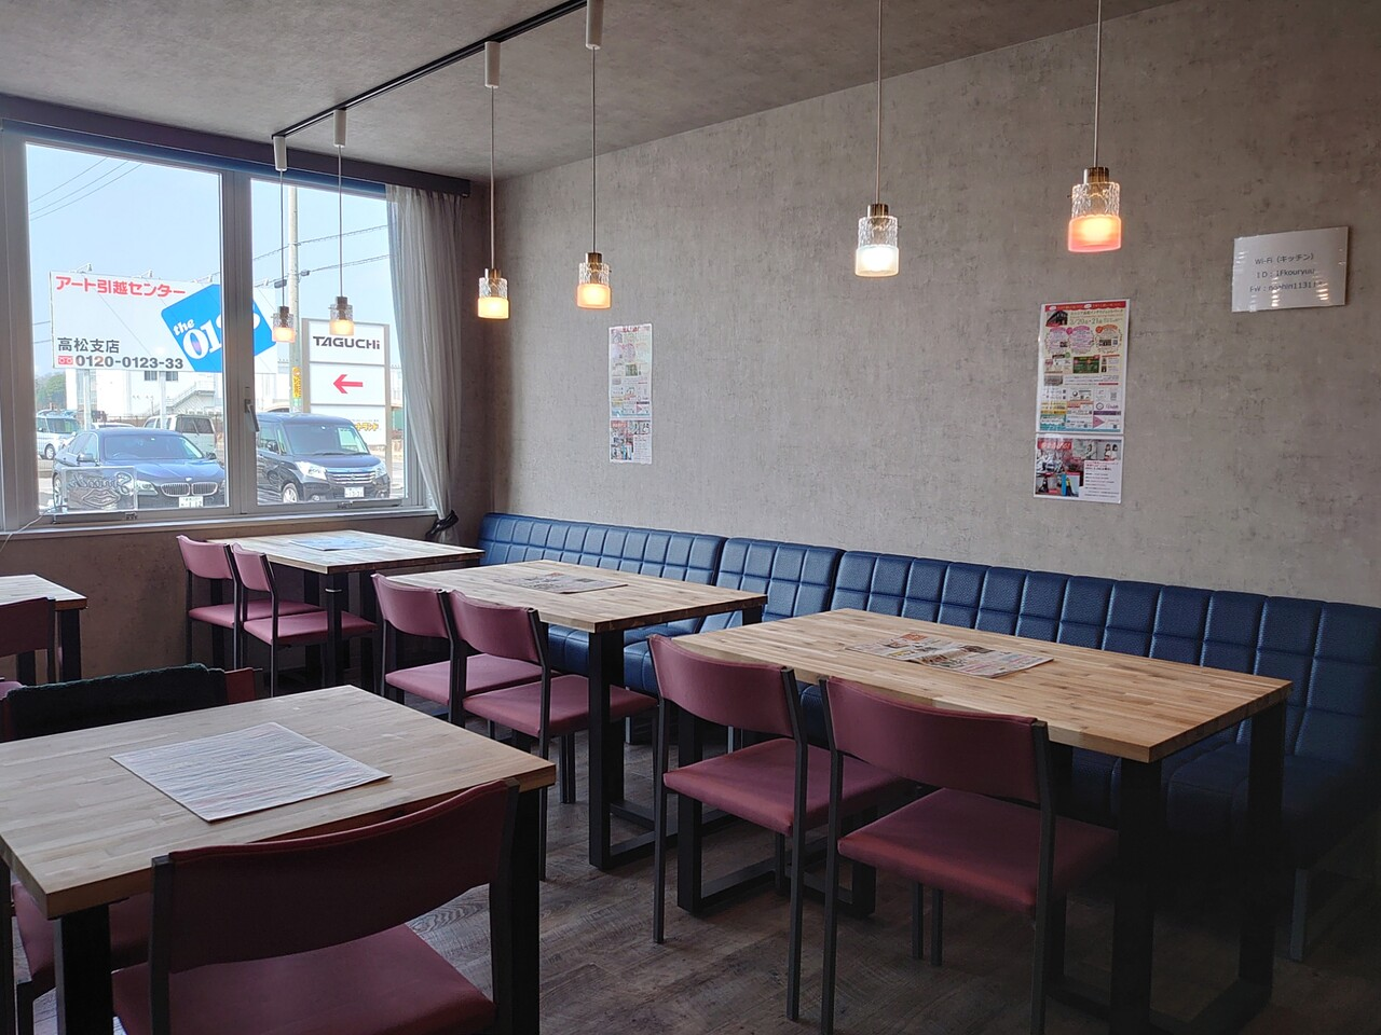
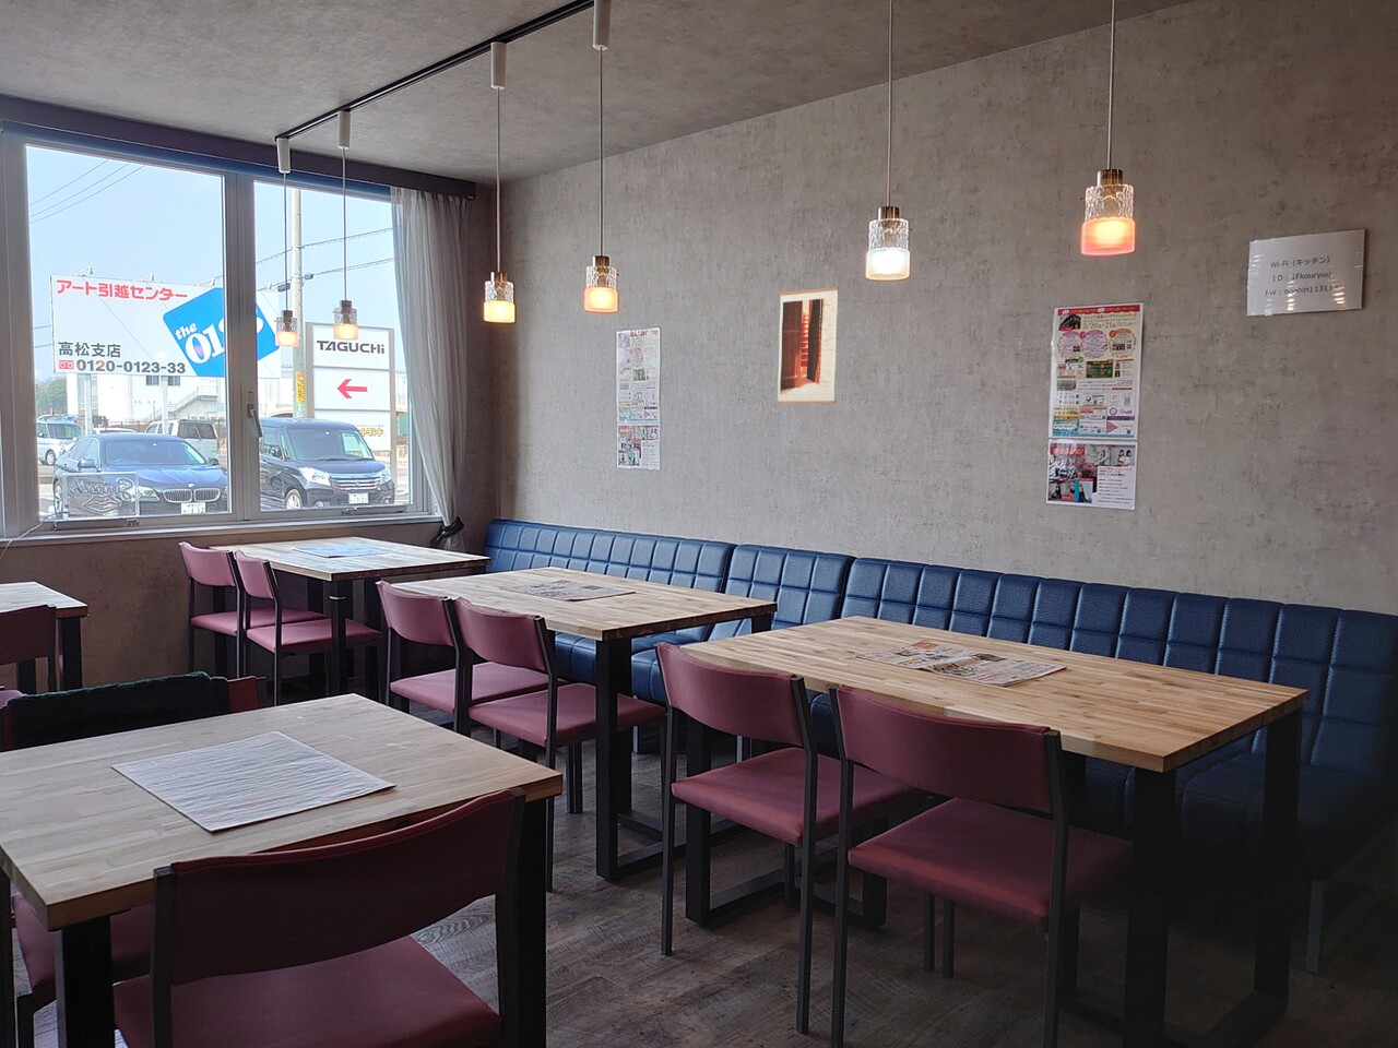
+ wall art (806, 346)
